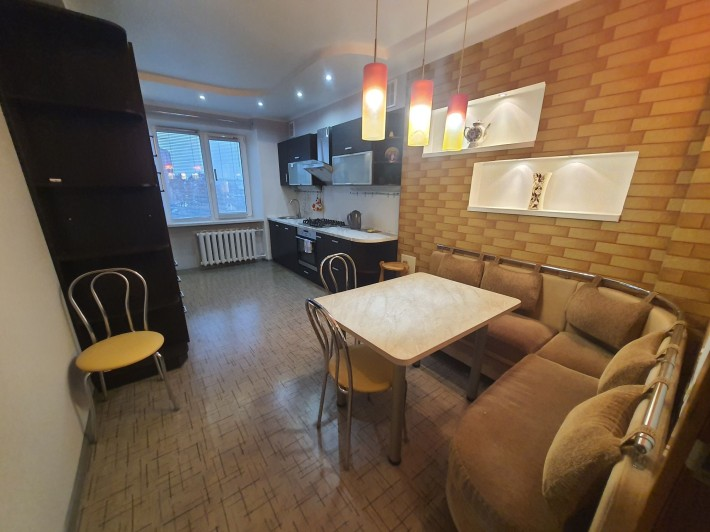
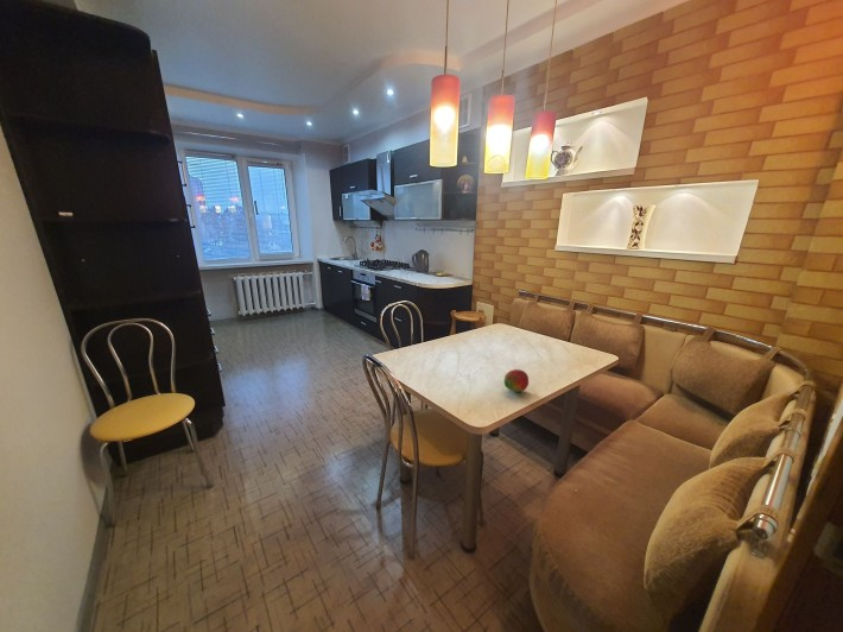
+ fruit (515, 380)
